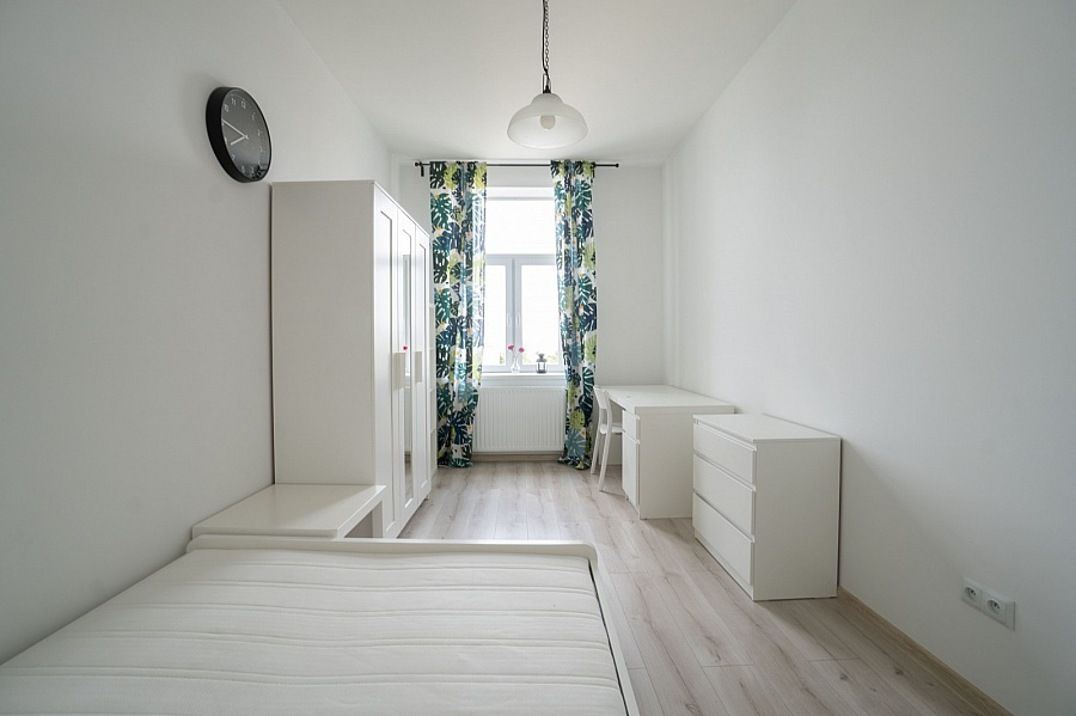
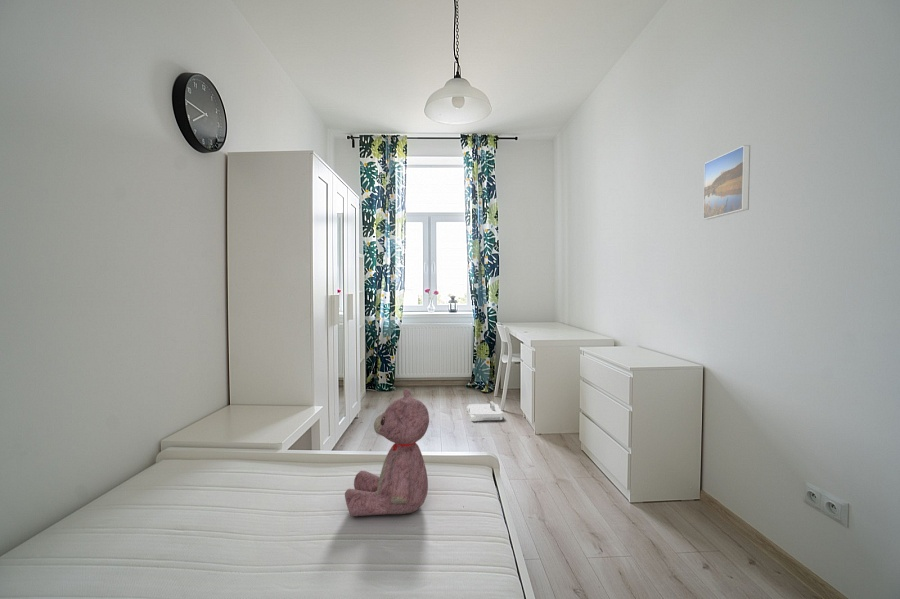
+ teddy bear (389, 450)
+ robot vacuum (484, 409)
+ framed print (725, 185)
